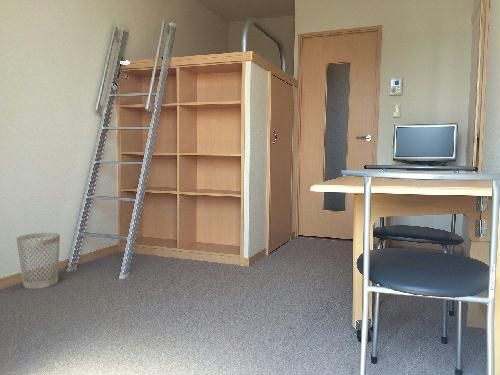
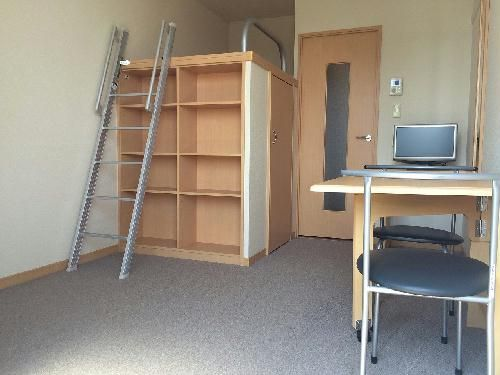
- wastebasket (39, 260)
